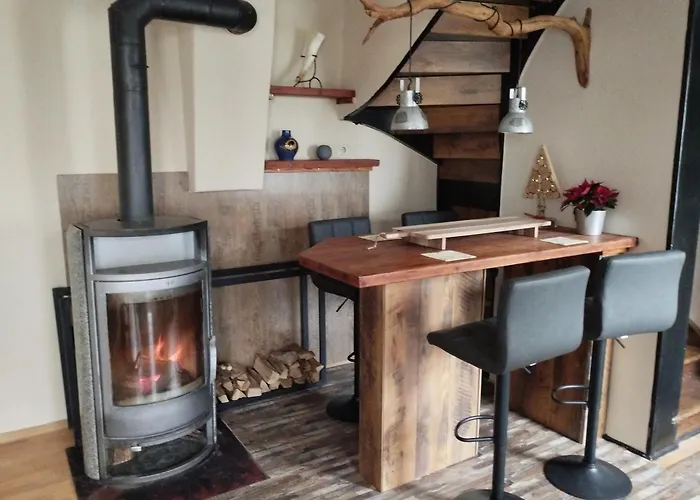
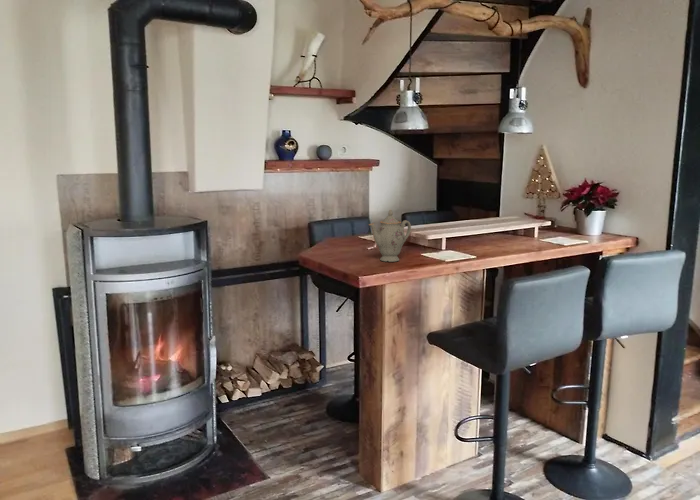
+ chinaware (389, 235)
